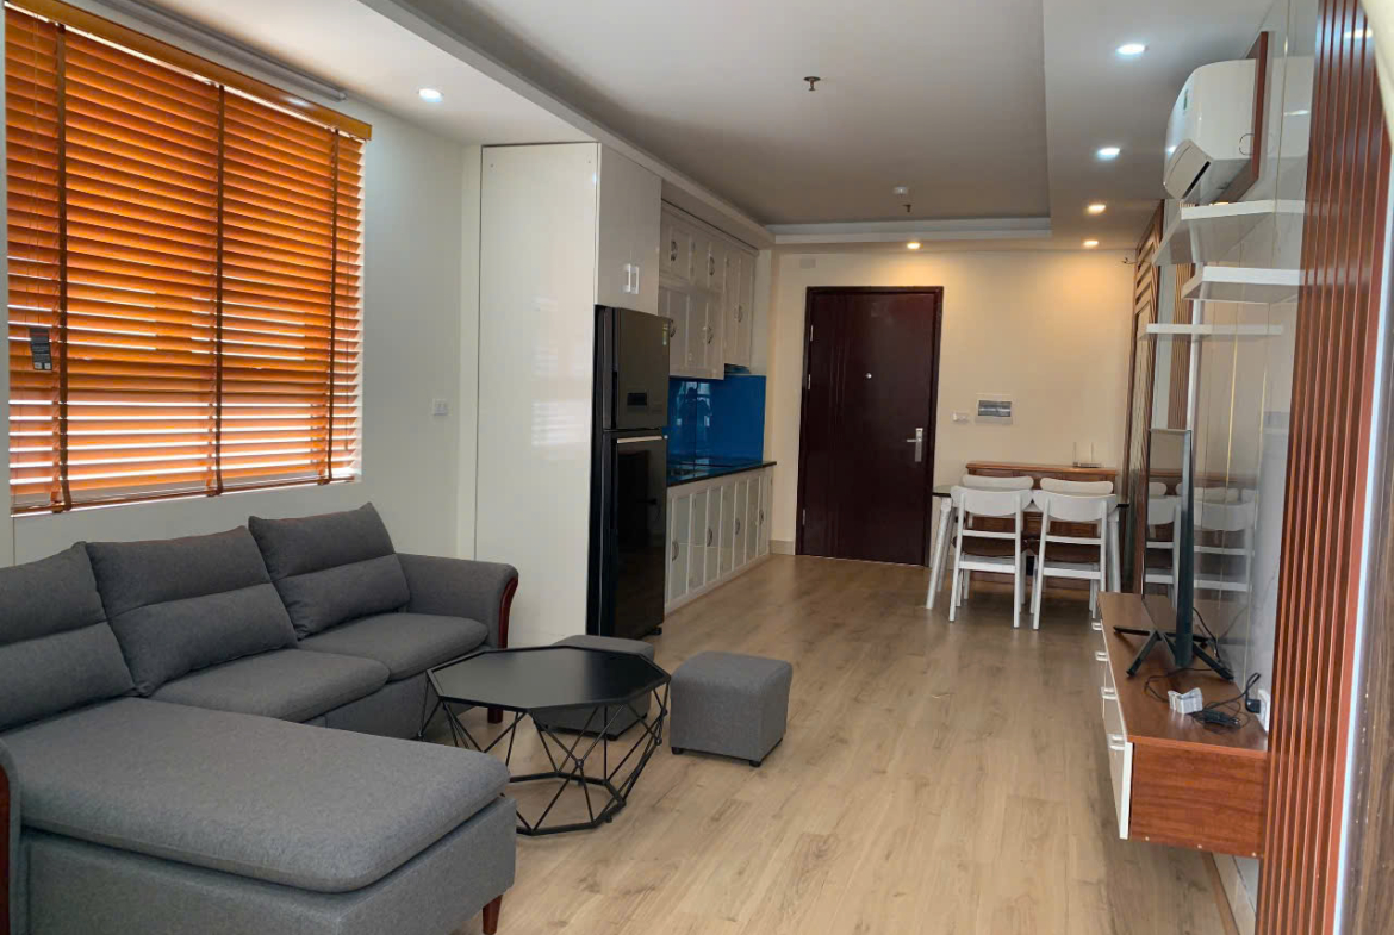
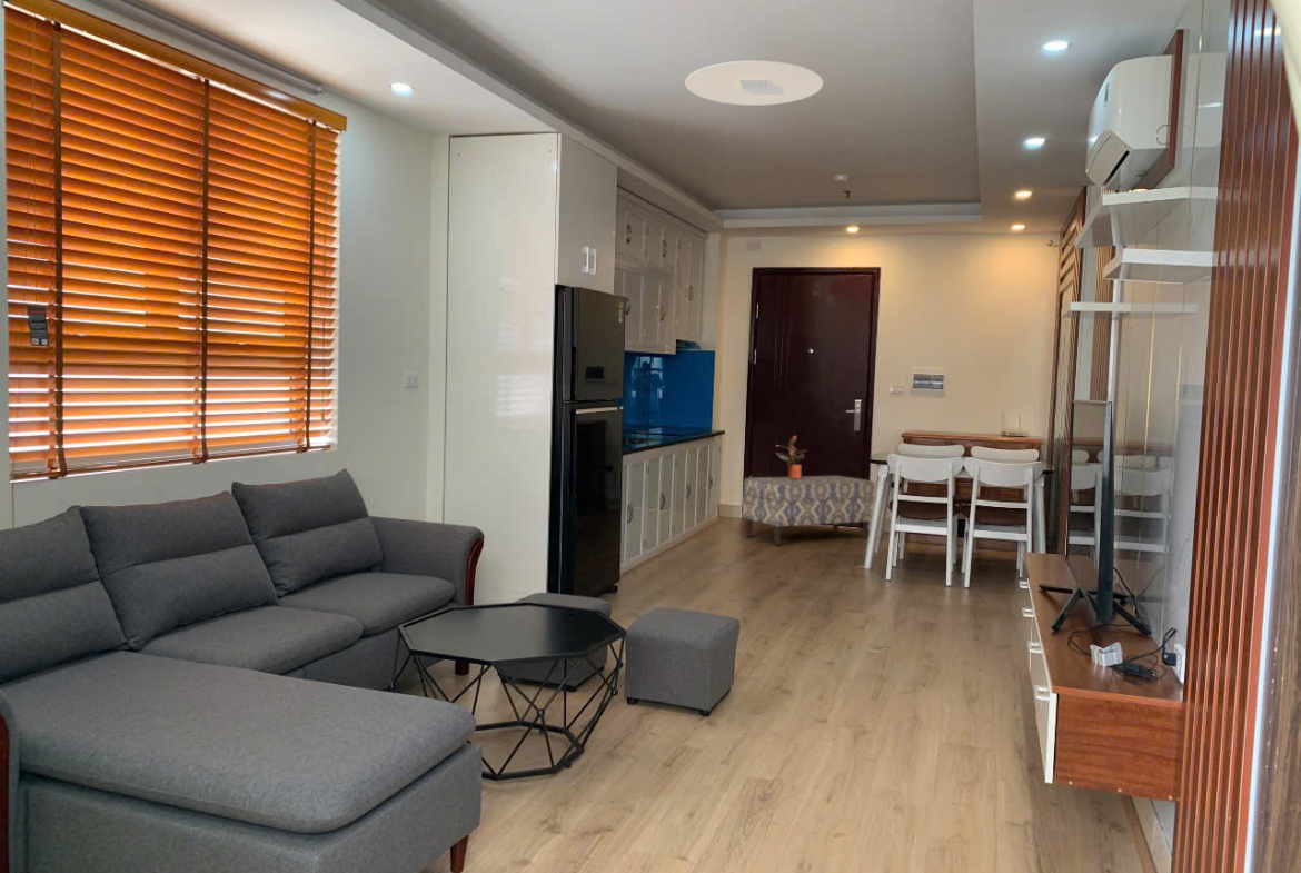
+ potted plant (792, 457)
+ bench (808, 508)
+ ceiling light (754, 77)
